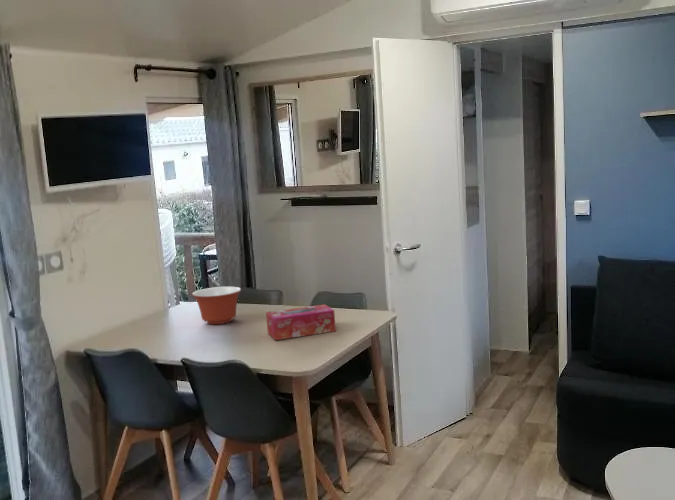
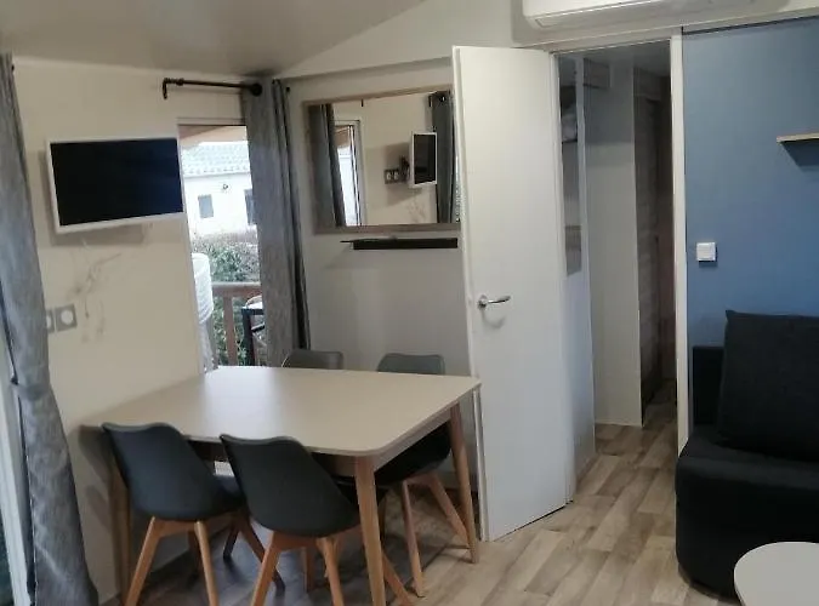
- mixing bowl (218, 306)
- tissue box (300, 321)
